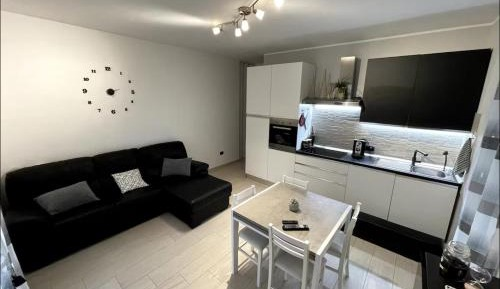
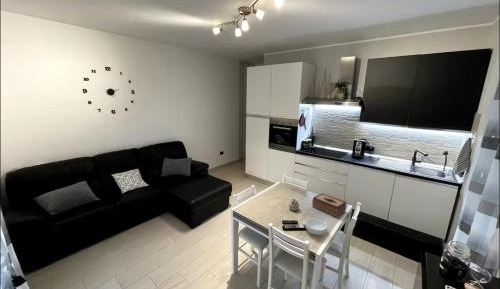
+ cereal bowl (315, 227)
+ tissue box (329, 204)
